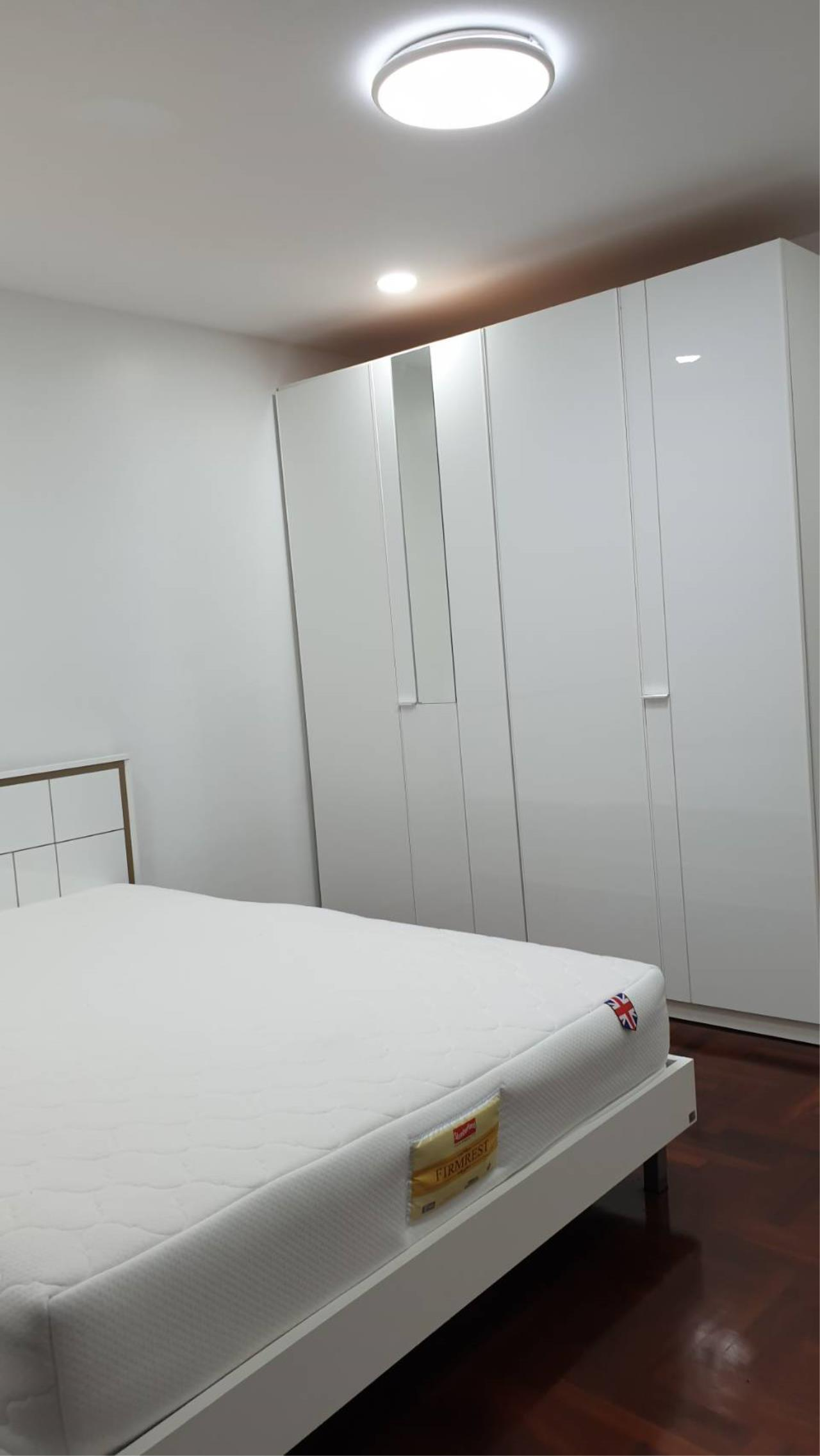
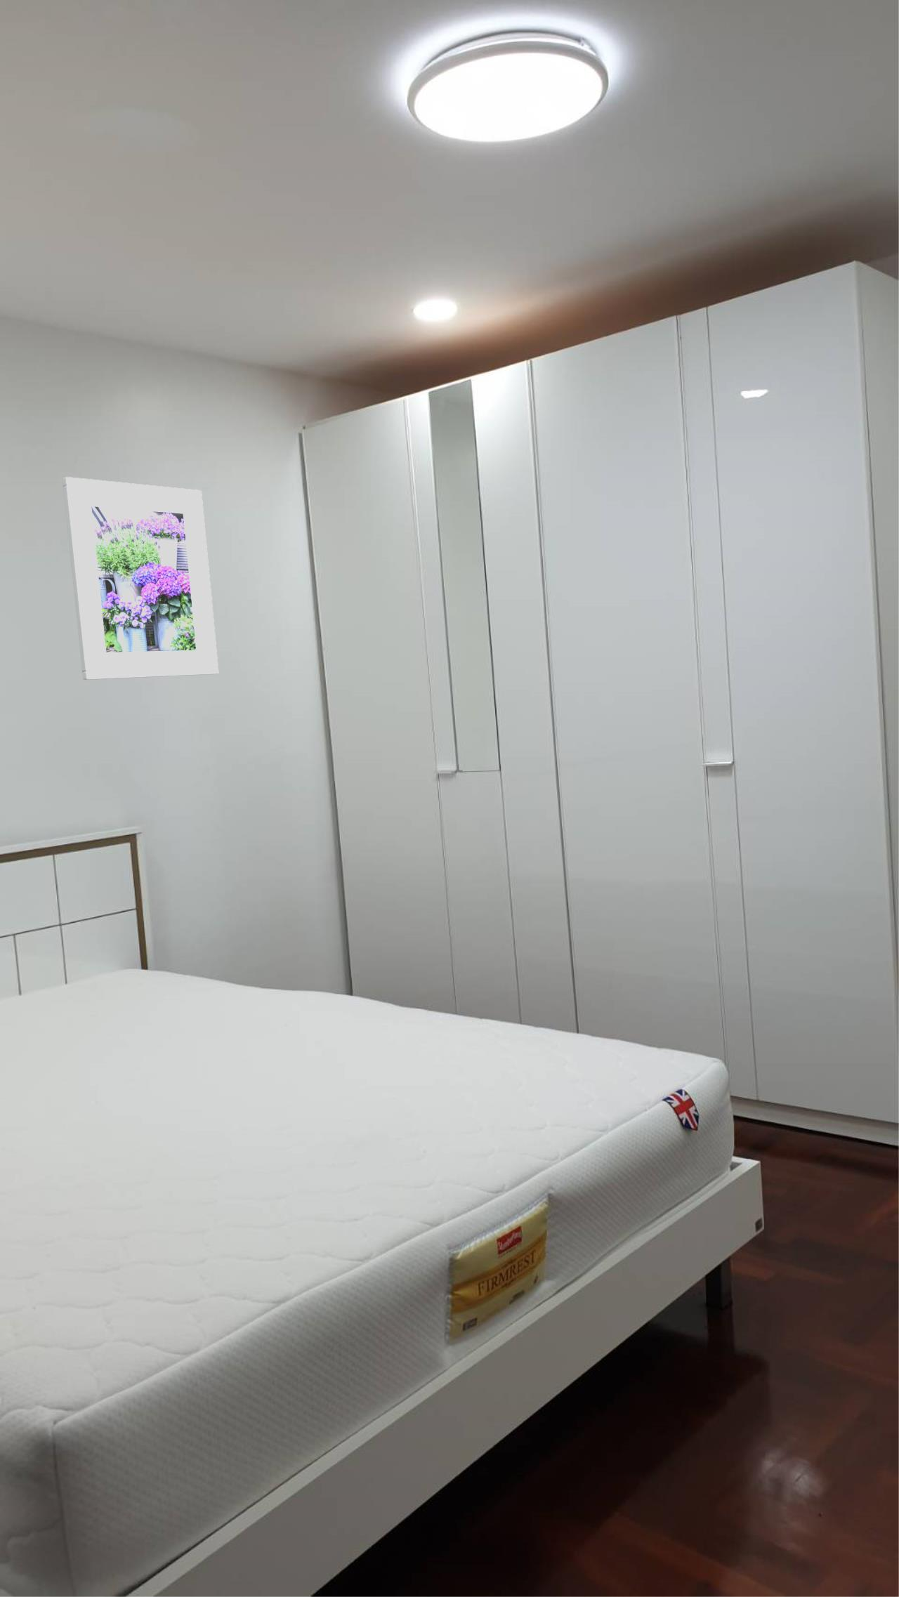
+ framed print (145, 581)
